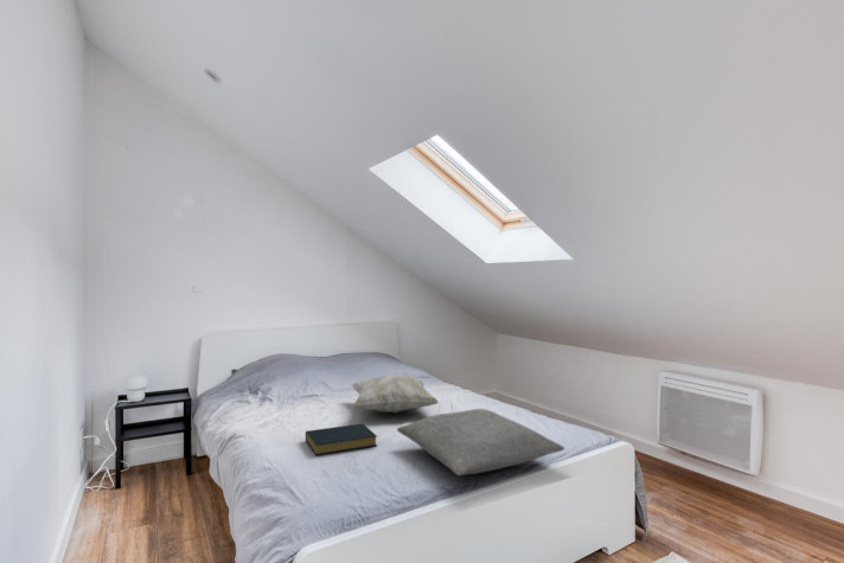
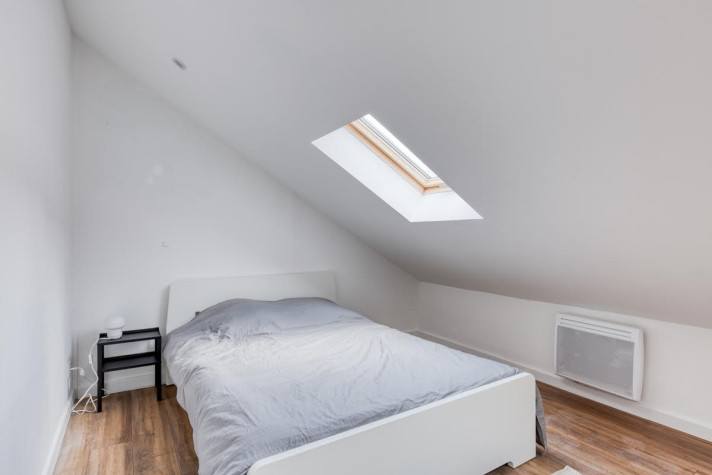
- hardback book (340, 437)
- decorative pillow (391, 392)
- pillow (475, 437)
